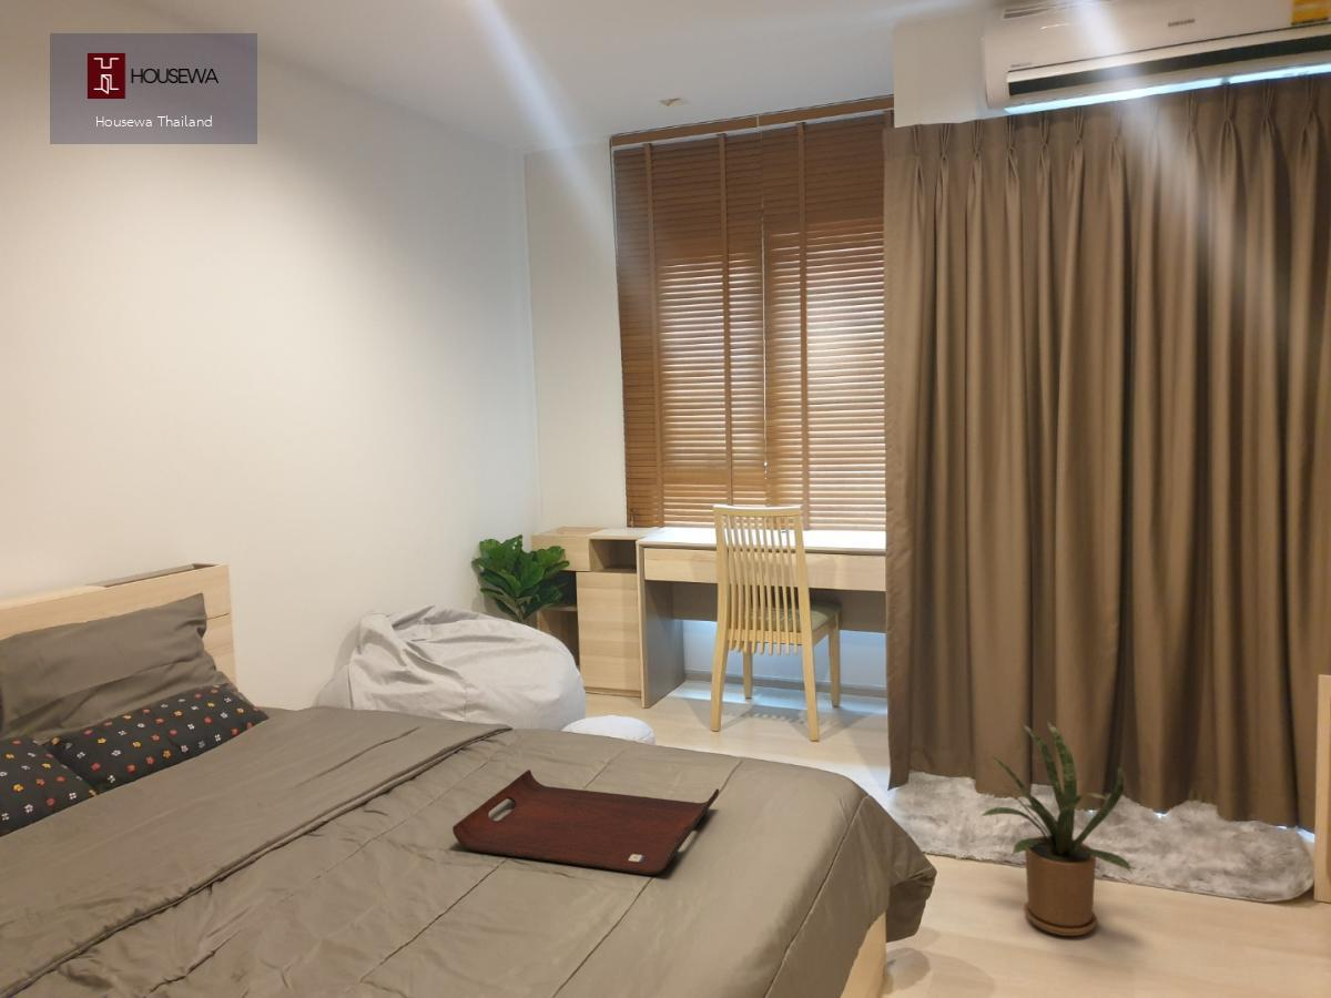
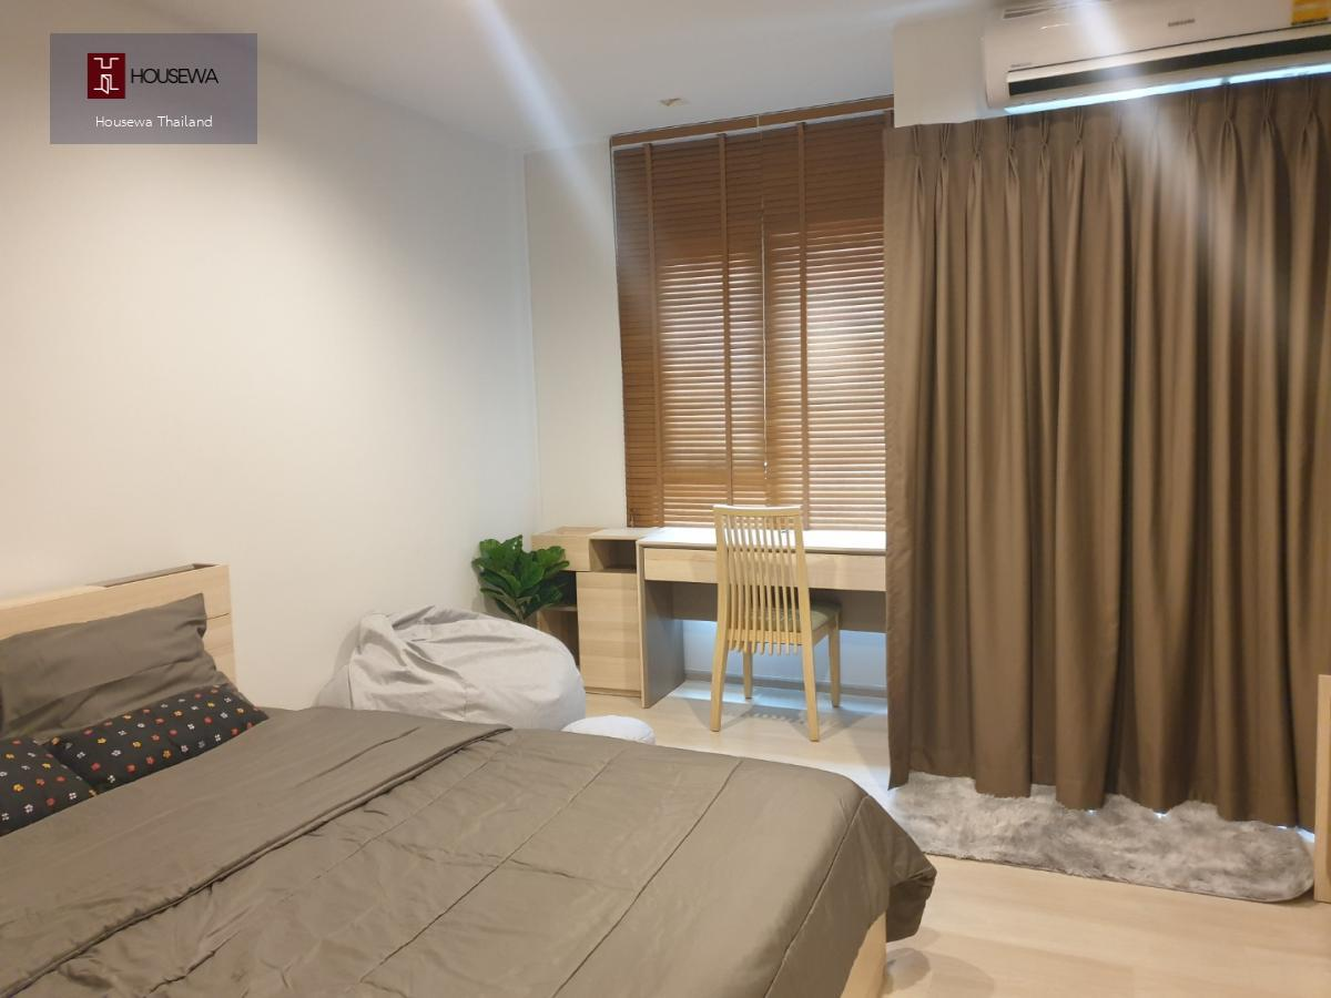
- serving tray (591, 816)
- house plant (1048, 831)
